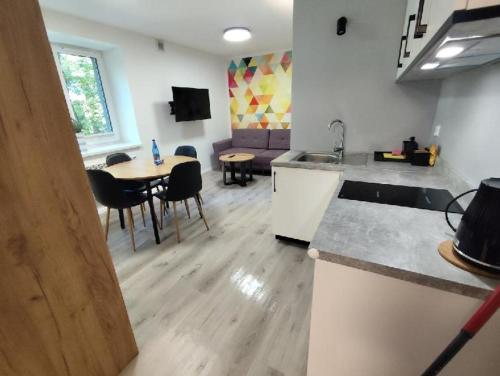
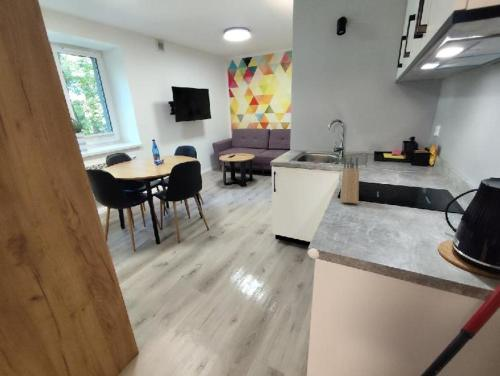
+ knife block (350, 178)
